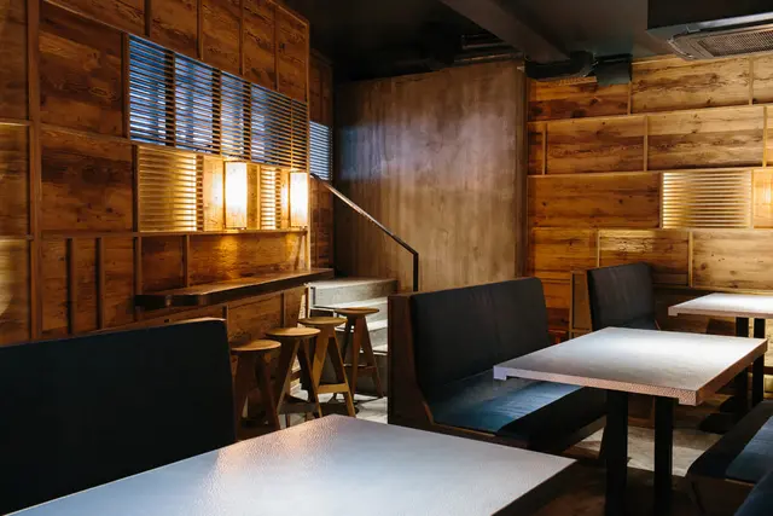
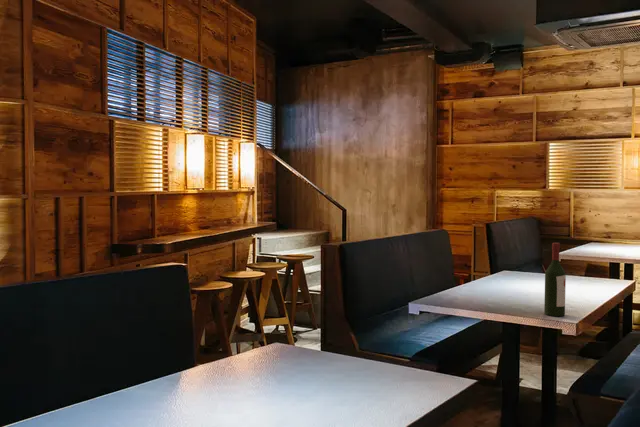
+ wine bottle (555, 278)
